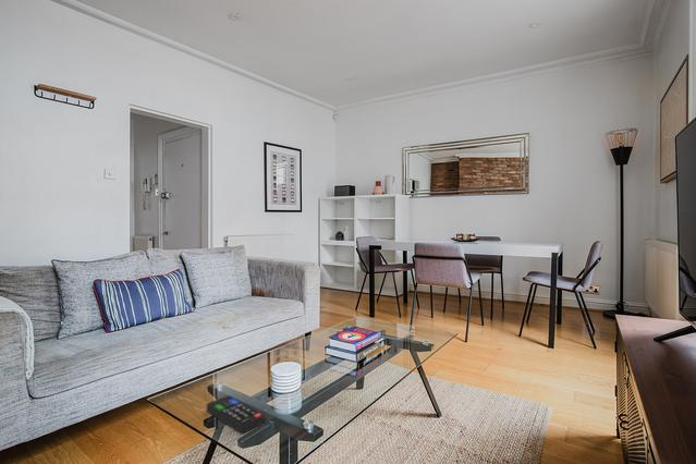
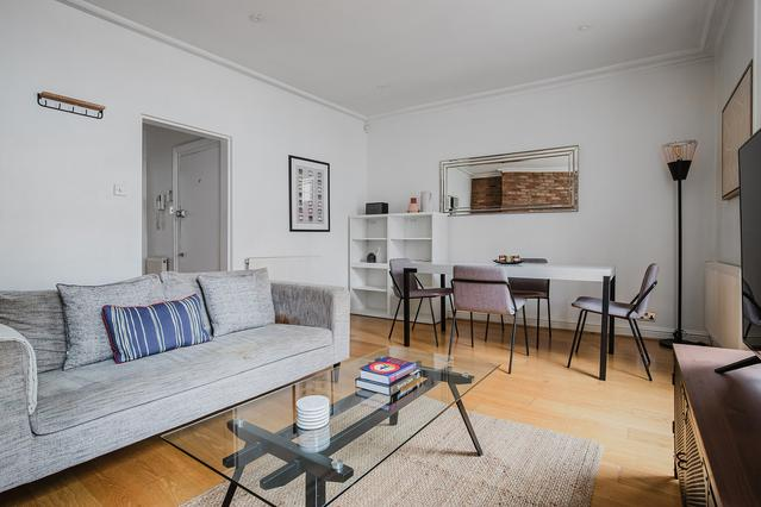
- remote control (234, 412)
